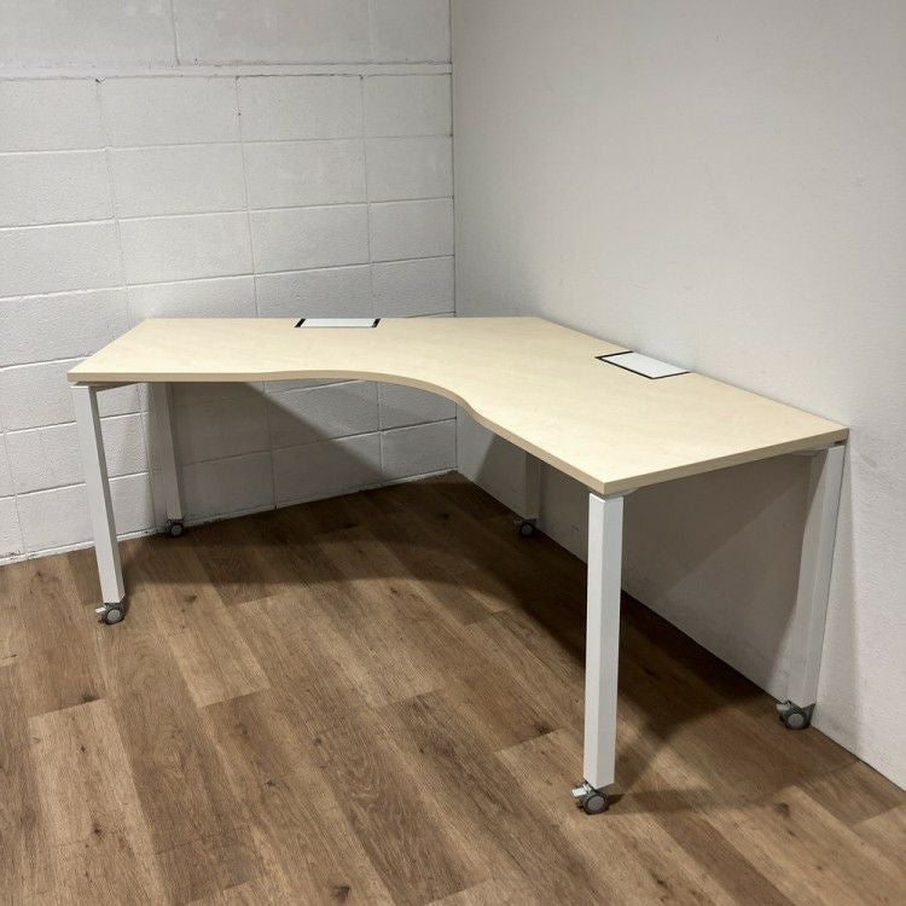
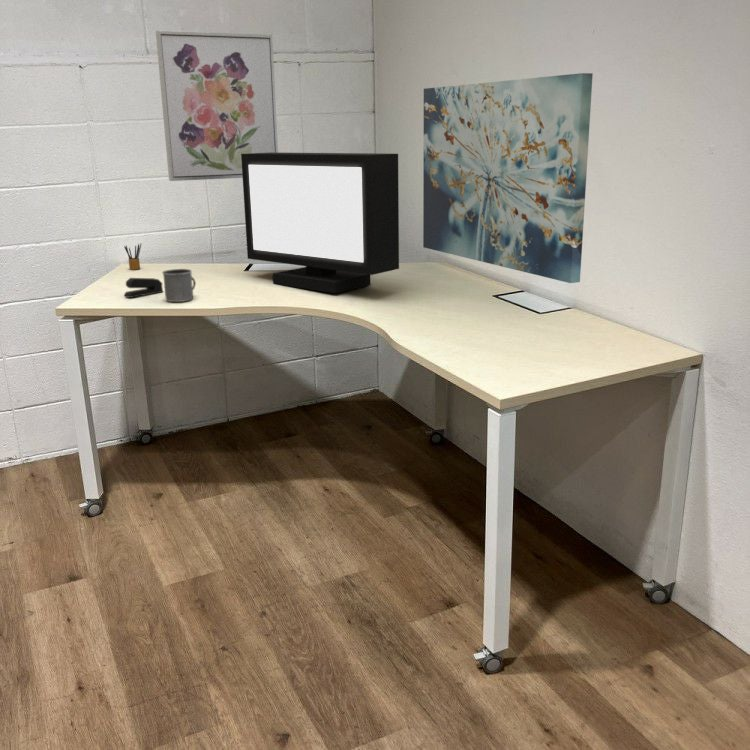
+ wall art (493, 175)
+ wall art (220, 107)
+ pencil box (131, 256)
+ stapler (143, 285)
+ monitor (319, 220)
+ mug (181, 284)
